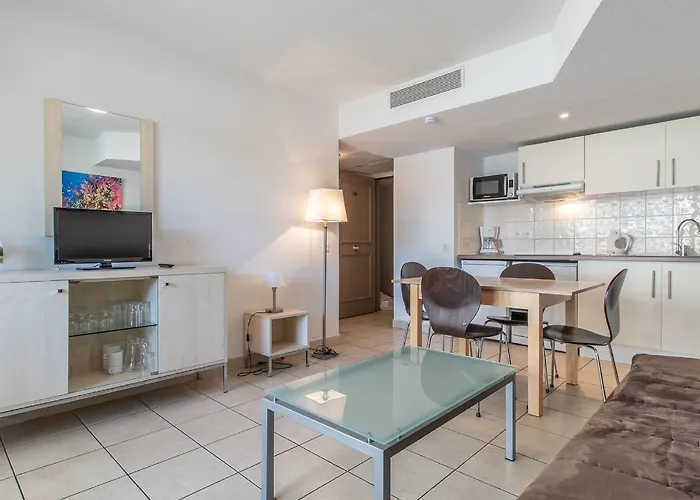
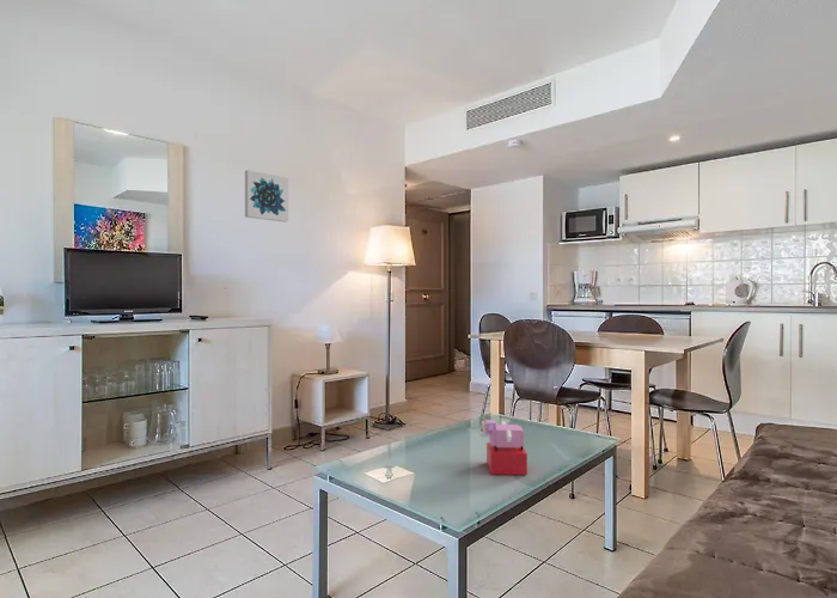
+ toy pig (502, 443)
+ wall art (267, 196)
